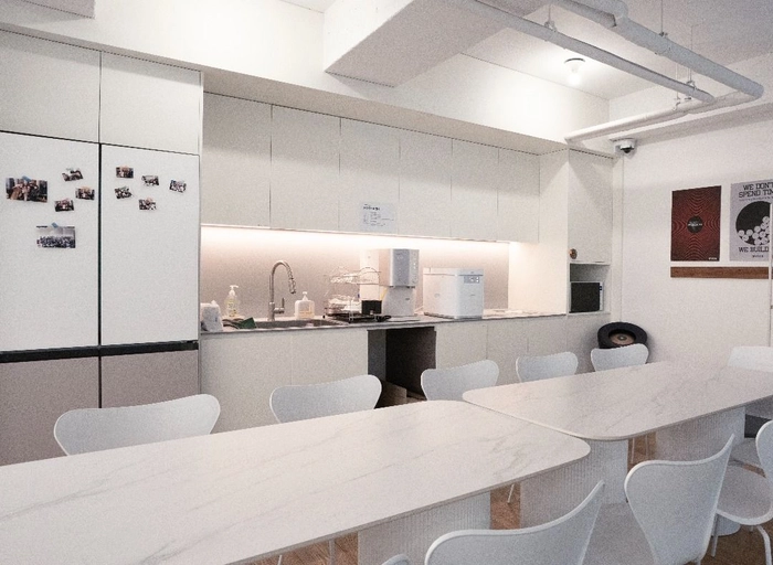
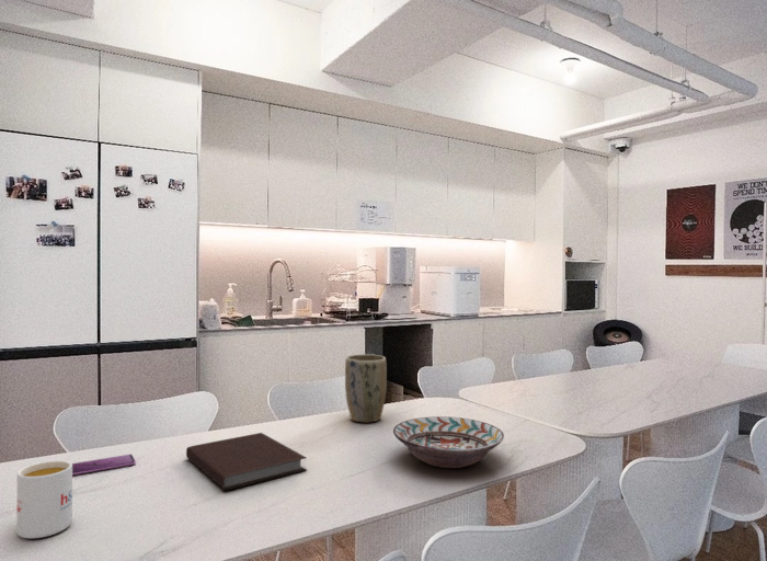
+ smartphone (100, 463)
+ plant pot (365, 388)
+ notebook (244, 458)
+ mug (43, 494)
+ decorative bowl (447, 445)
